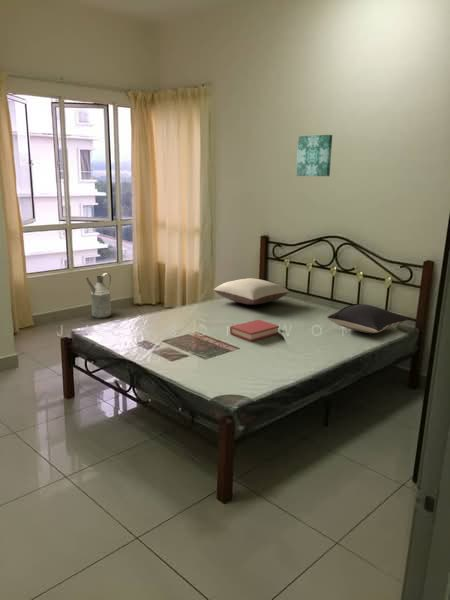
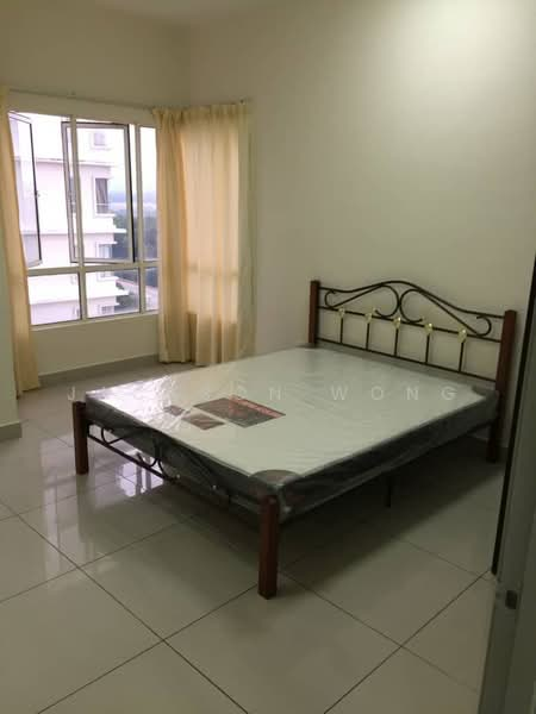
- watering can (99, 295)
- pillow (367, 318)
- pillow (251, 291)
- wall art (313, 156)
- hardback book (254, 329)
